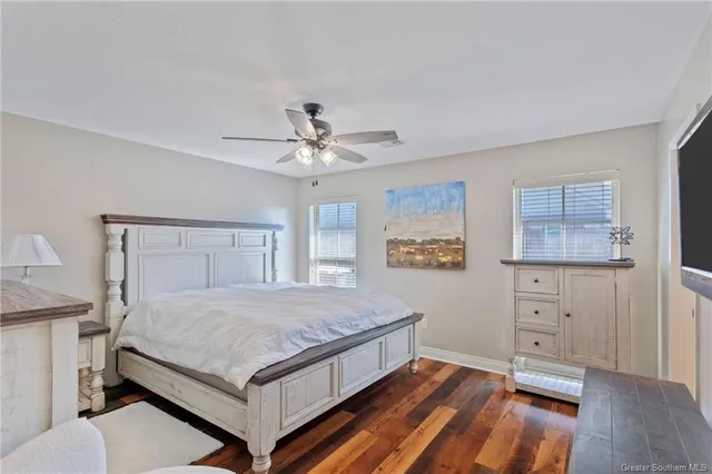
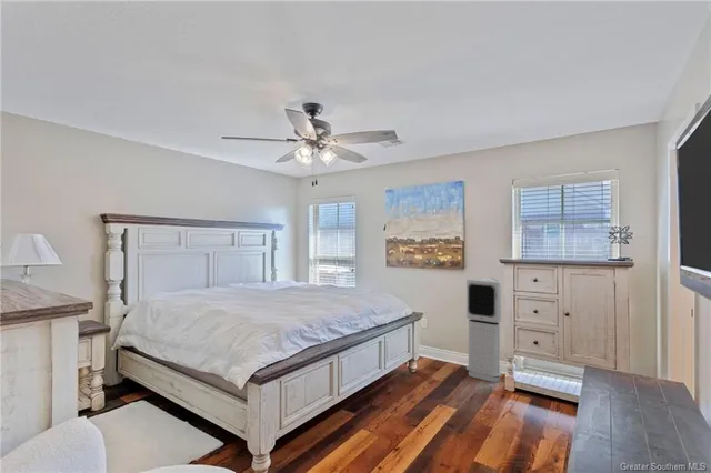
+ air purifier (487, 326)
